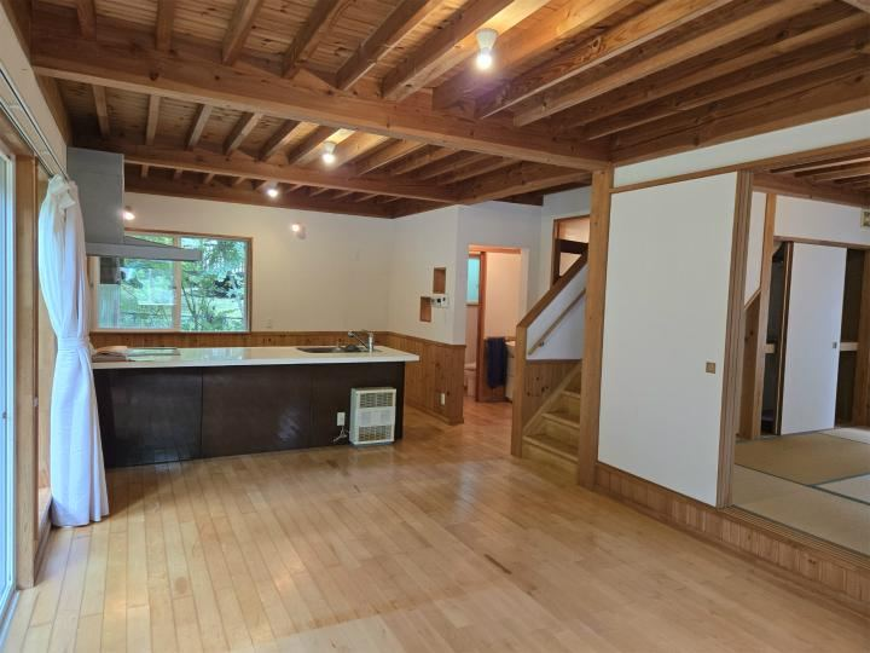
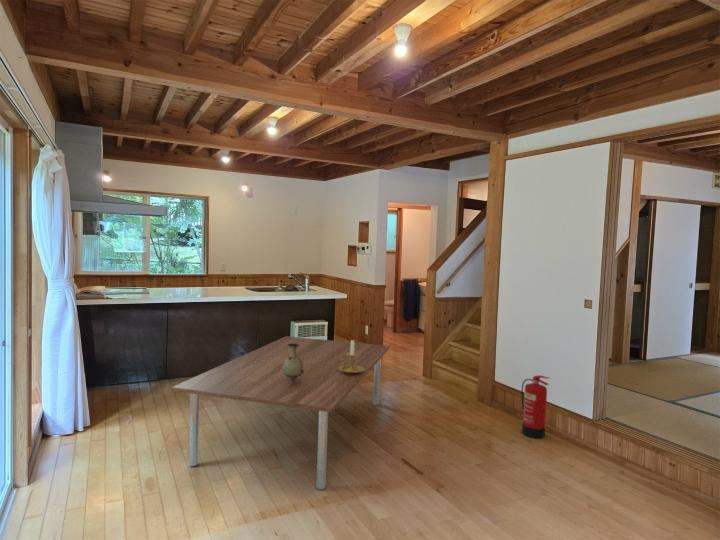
+ fire extinguisher (533, 403)
+ candle holder (352, 355)
+ dining table (301, 396)
+ vase (293, 362)
